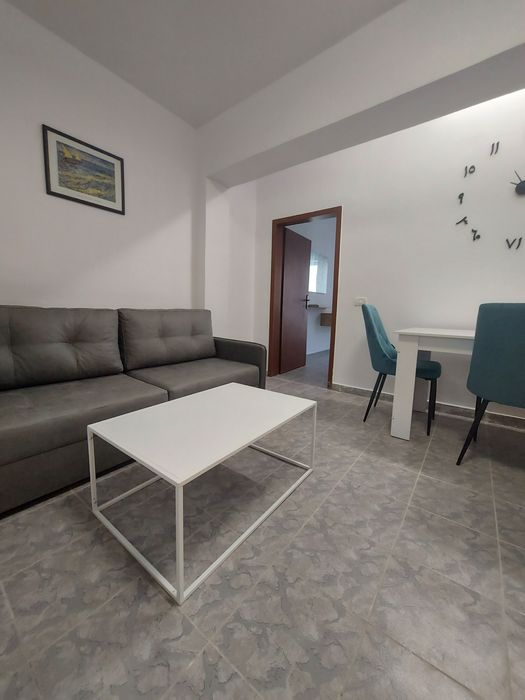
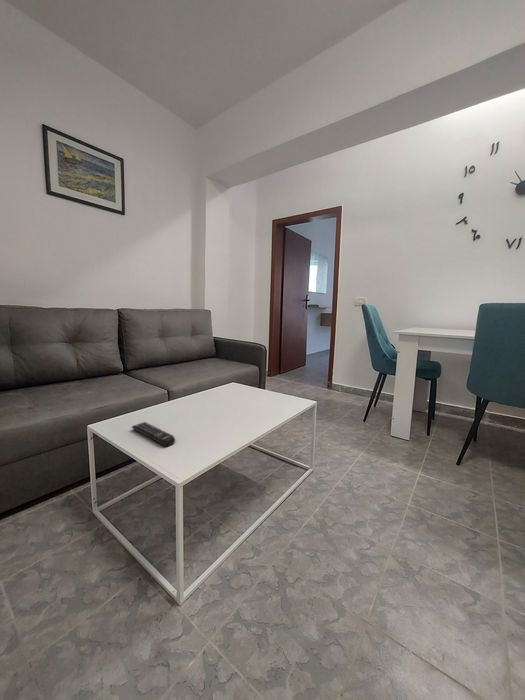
+ remote control (152, 433)
